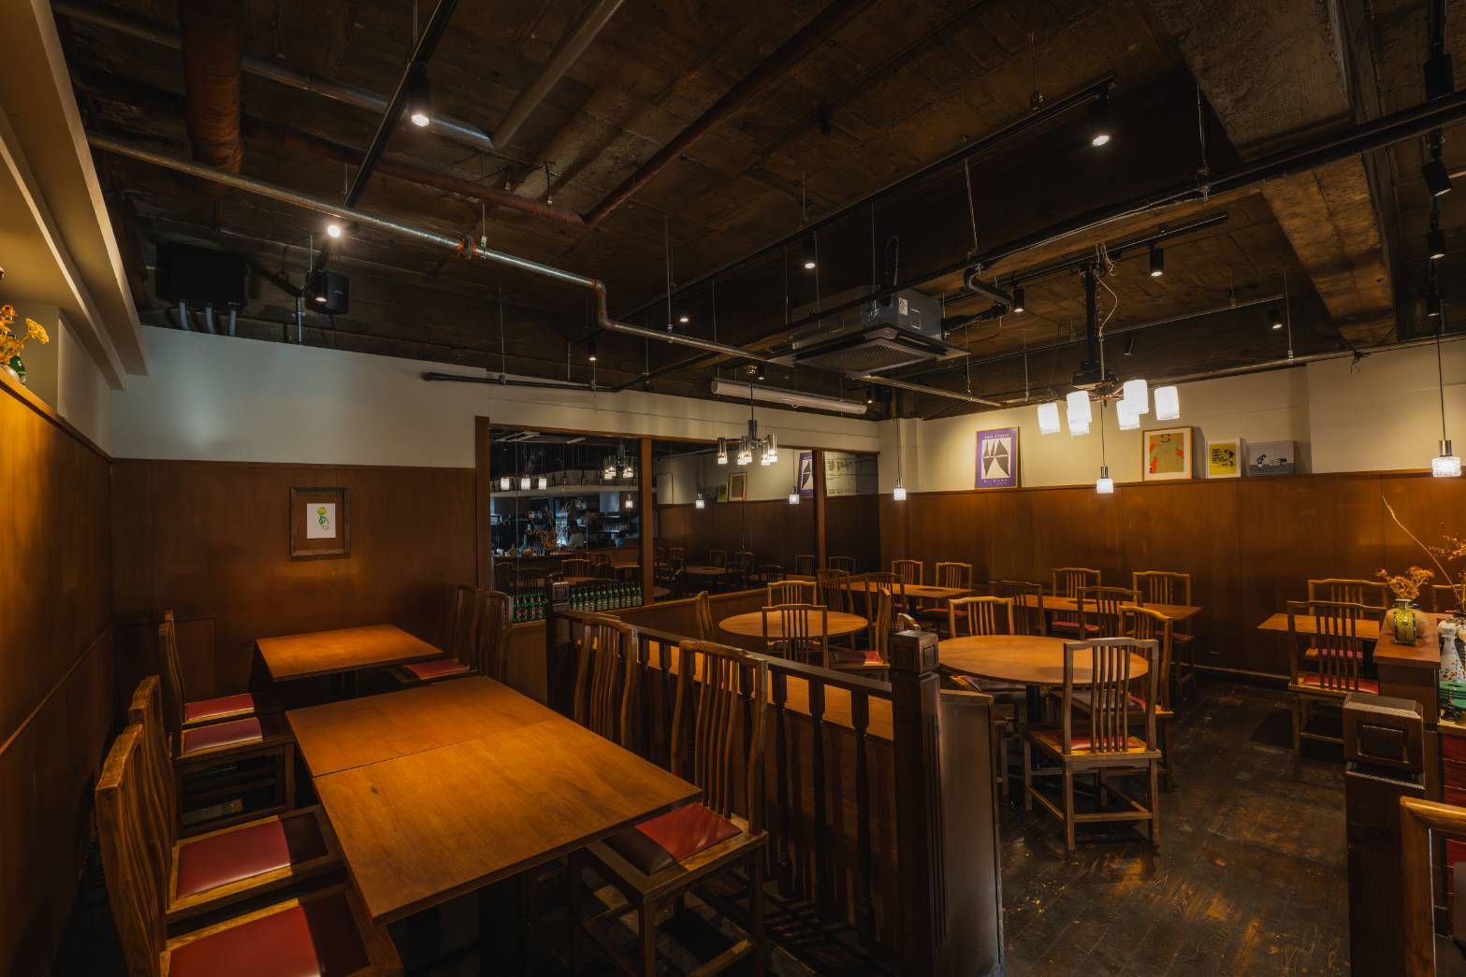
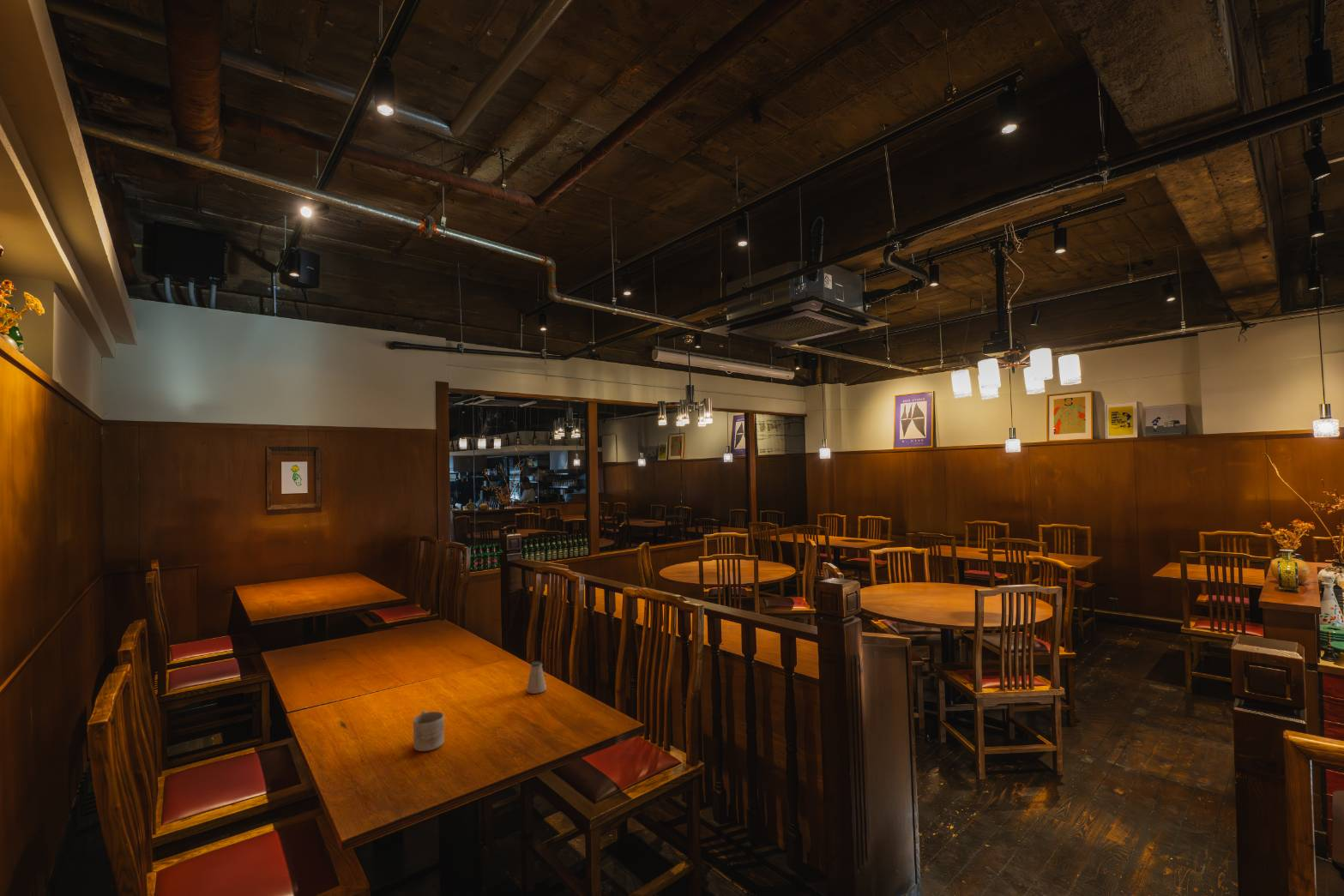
+ mug (427, 729)
+ saltshaker (536, 676)
